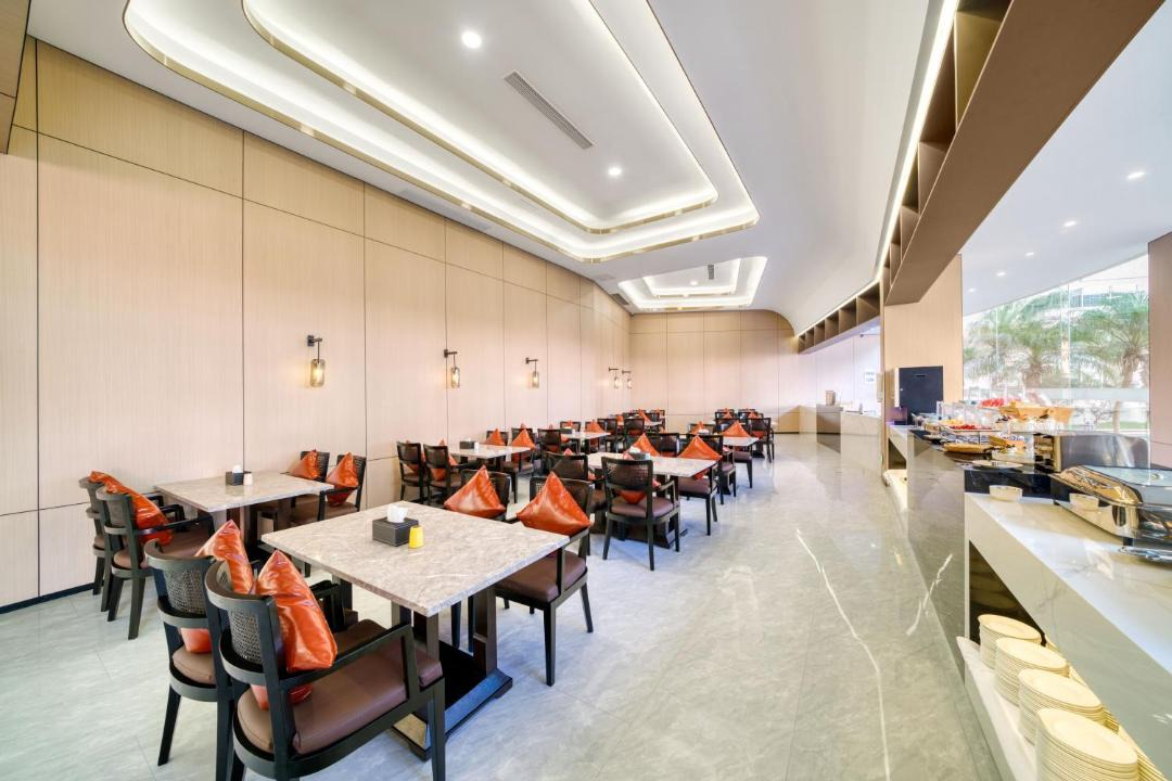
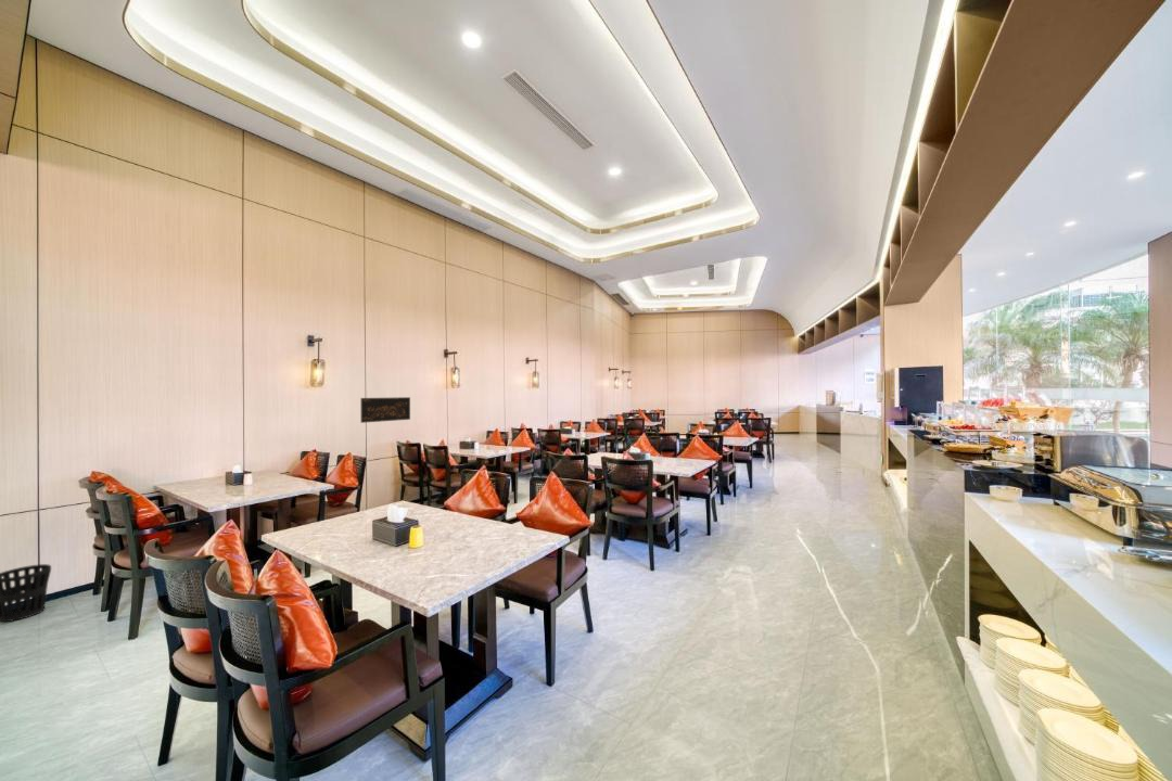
+ decorative panel (386, 409)
+ wastebasket (22, 592)
